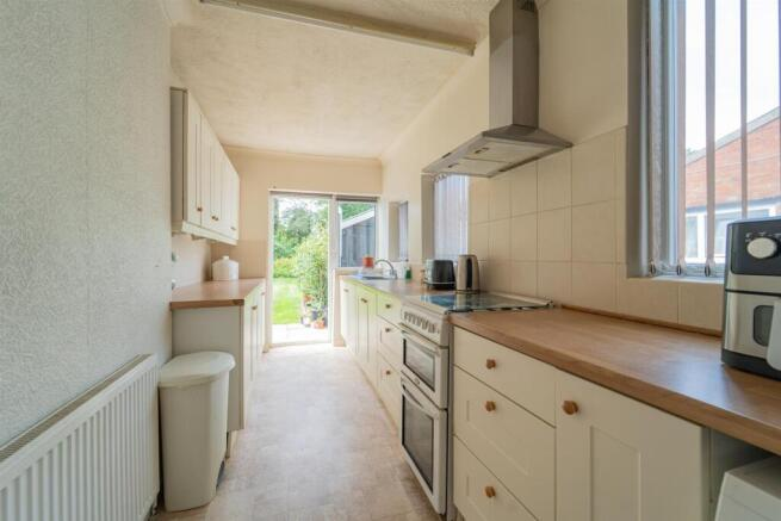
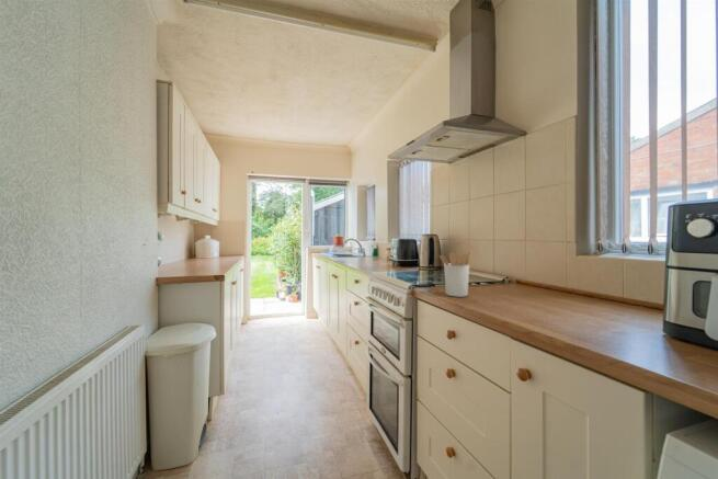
+ utensil holder (457, 272)
